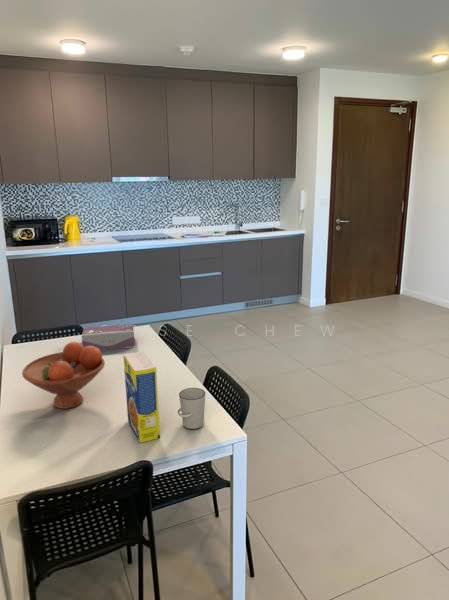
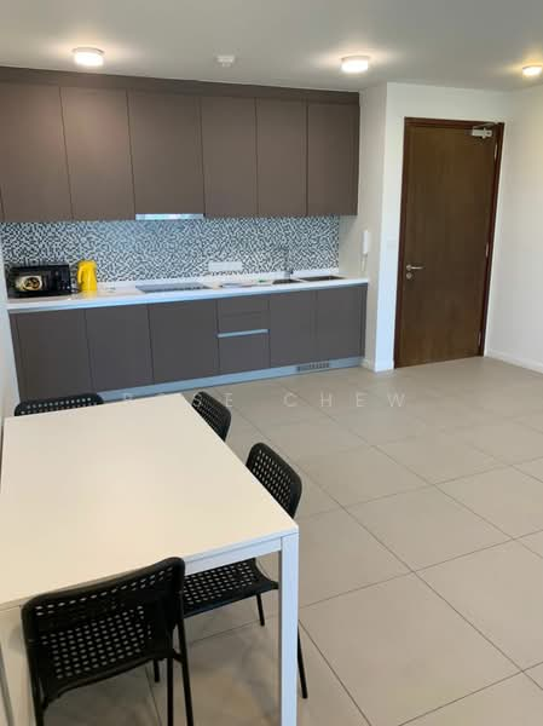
- fruit bowl (65, 376)
- tissue box (108, 336)
- cup (191, 409)
- legume (141, 395)
